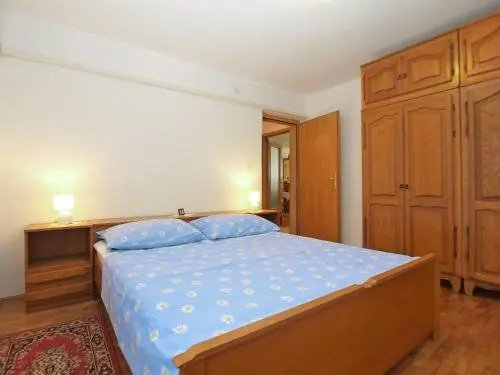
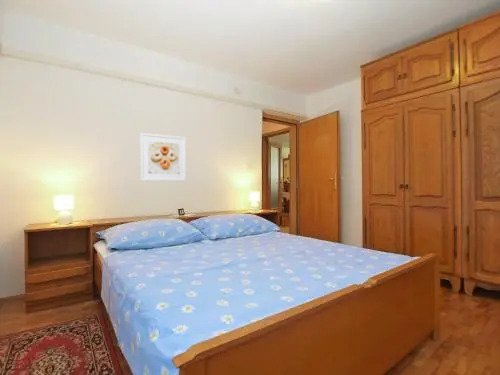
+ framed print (164, 158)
